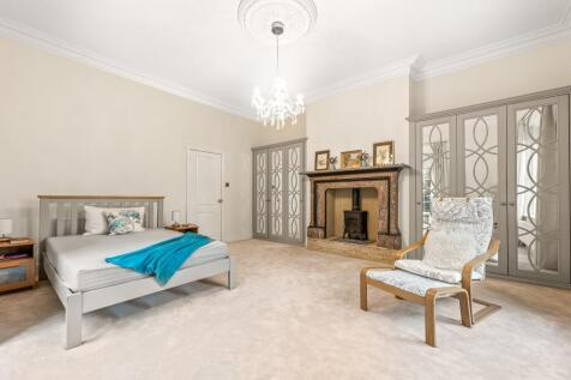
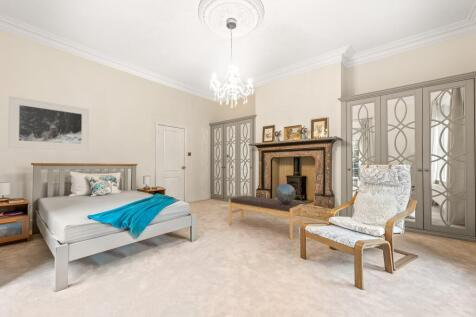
+ bench (263, 212)
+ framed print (53, 126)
+ decorative globe (285, 193)
